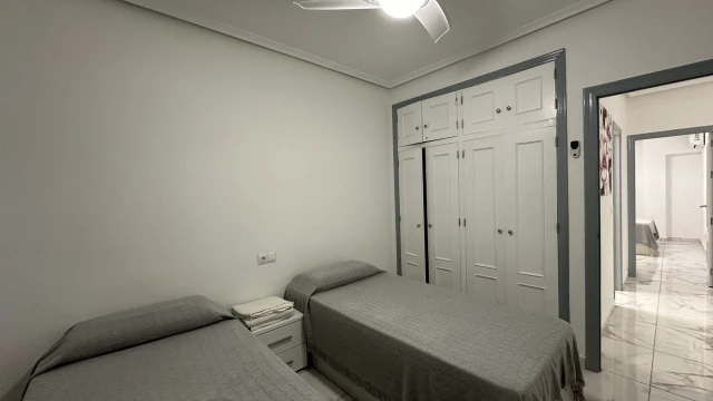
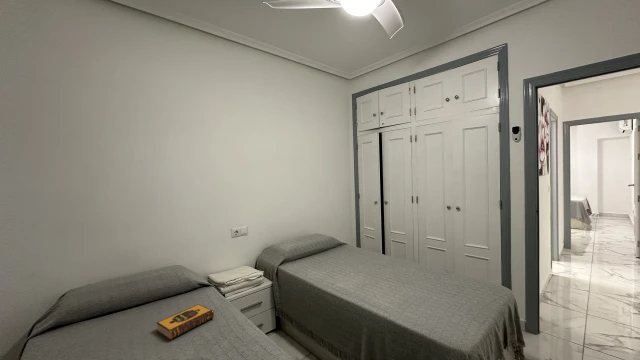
+ hardback book (186, 320)
